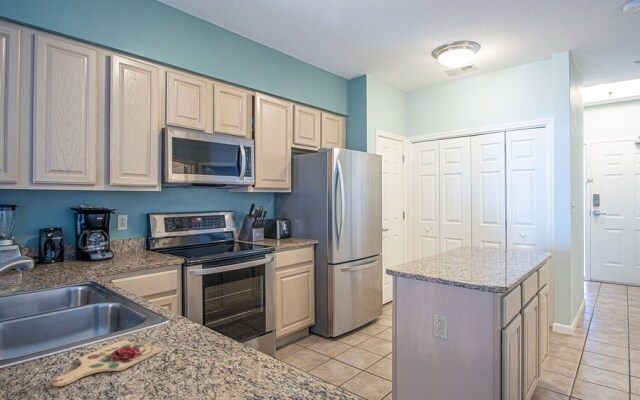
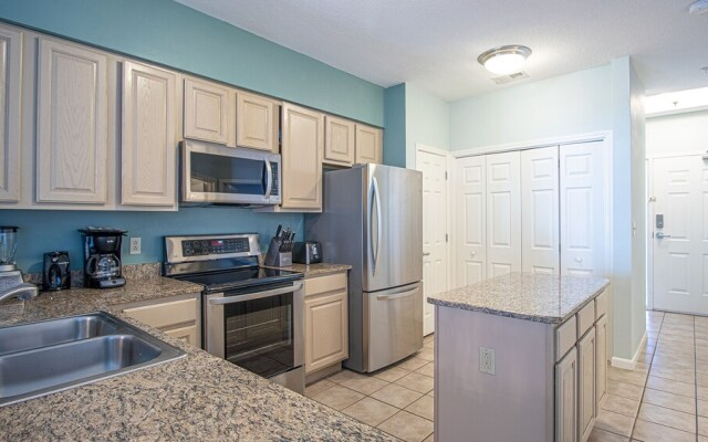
- cutting board (103, 358)
